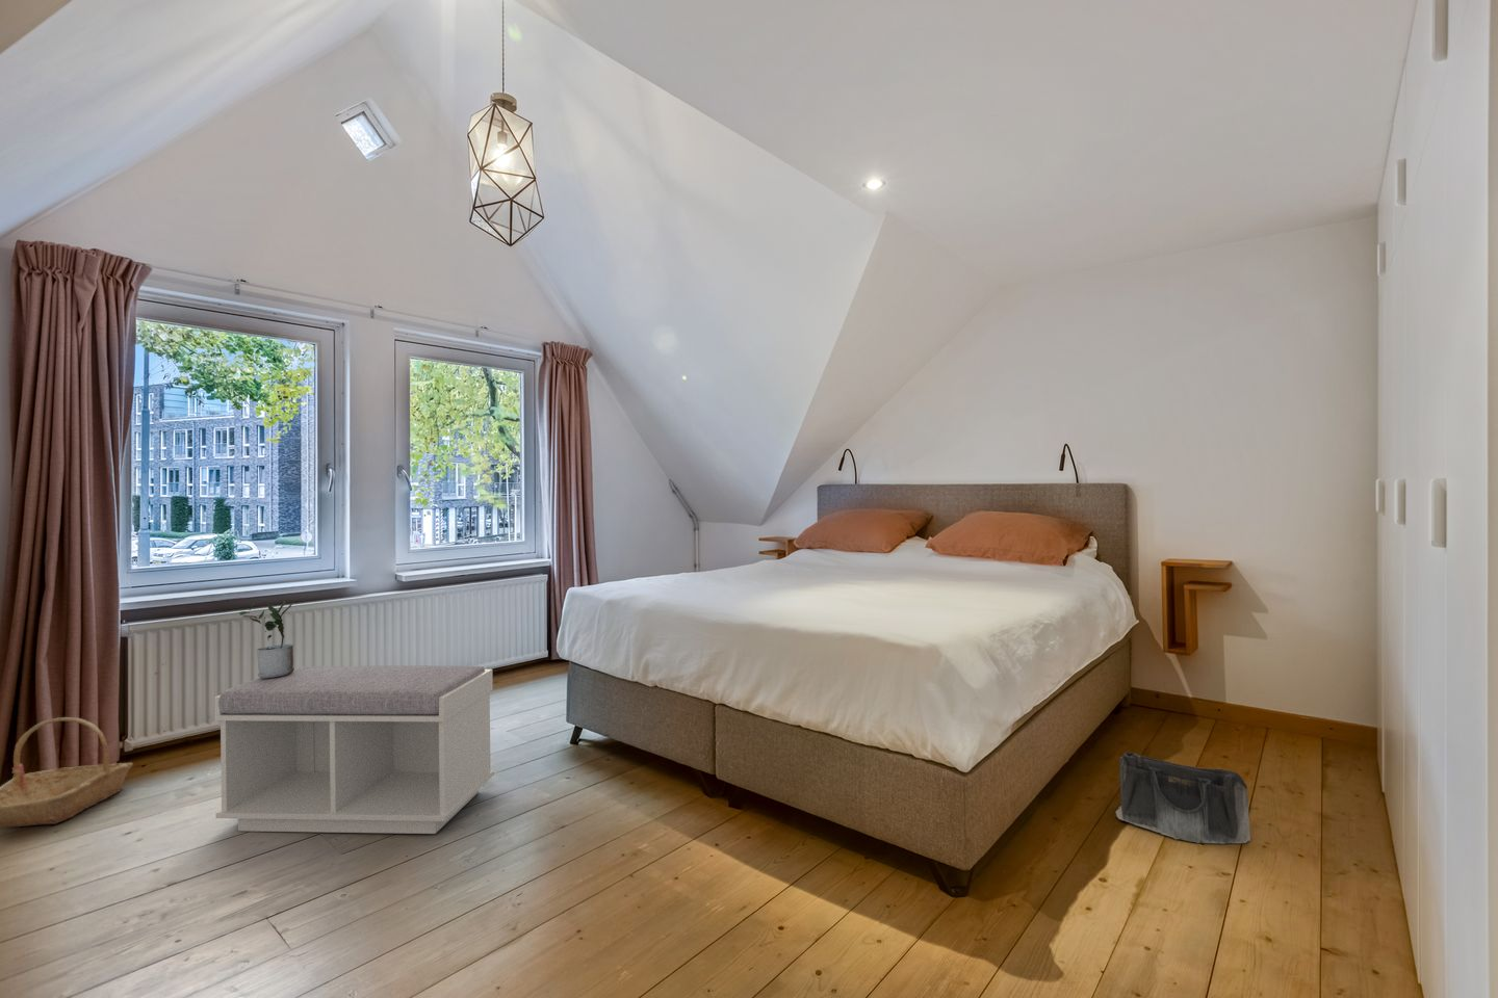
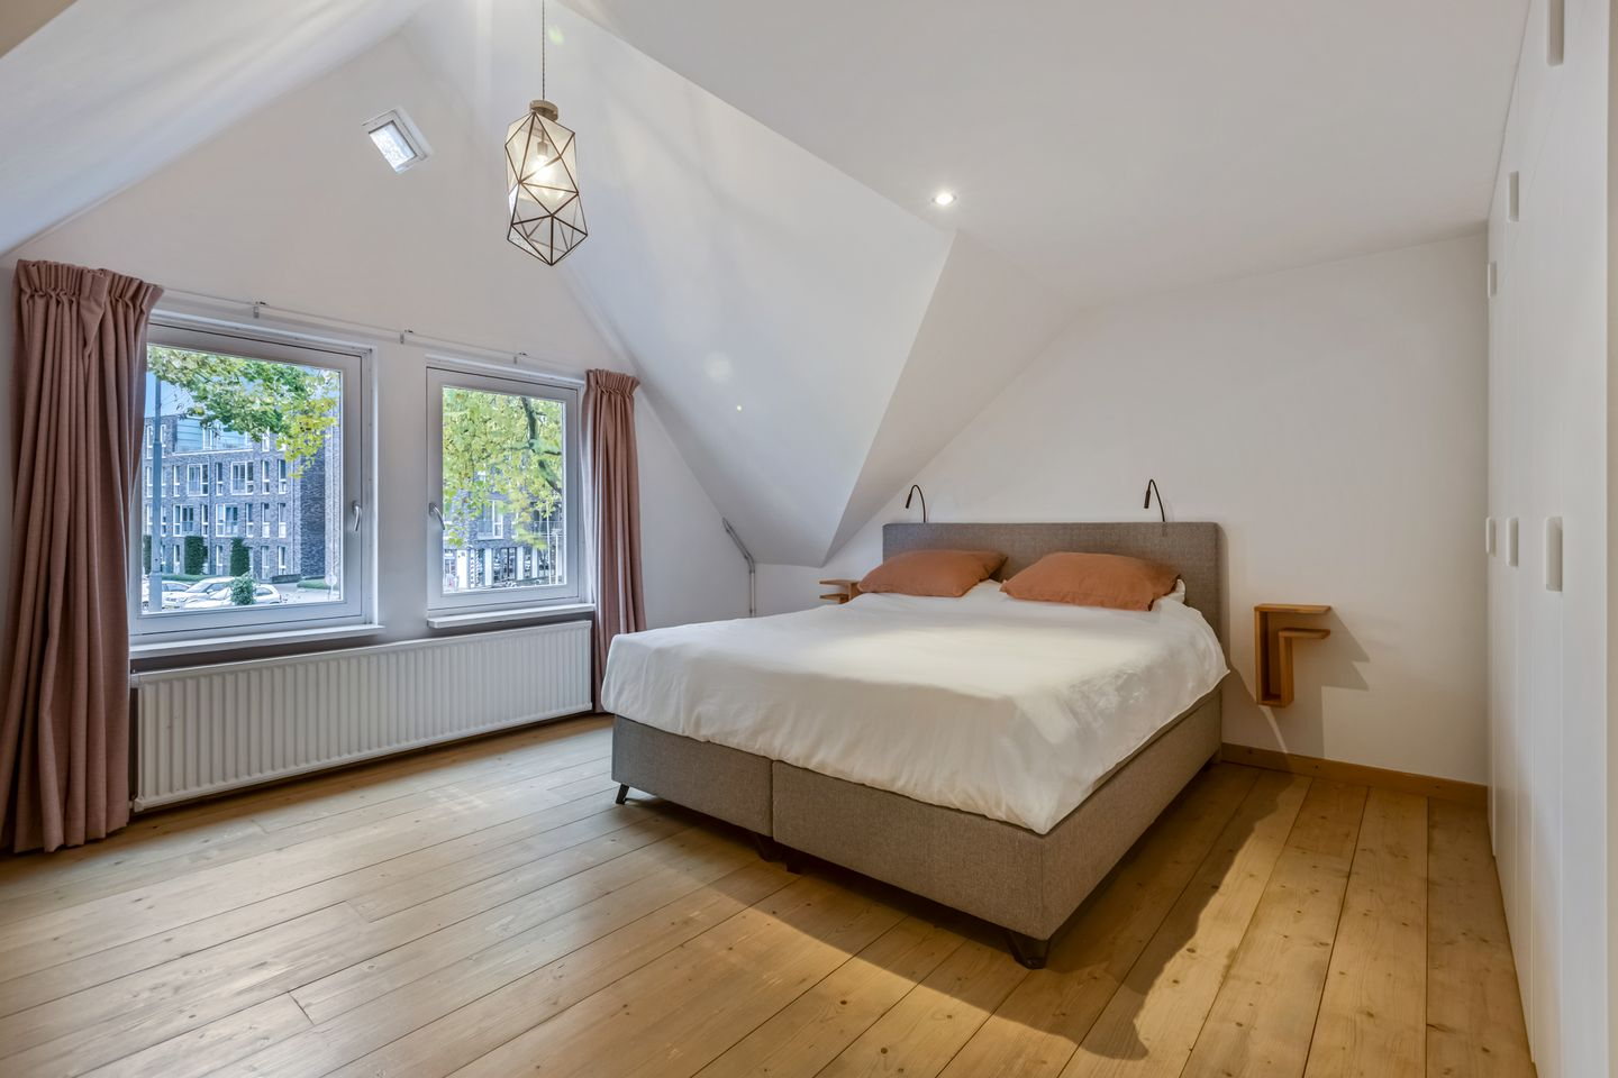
- basket (62, 769)
- saddlebag (1179, 792)
- bench (362, 742)
- potted plant (271, 636)
